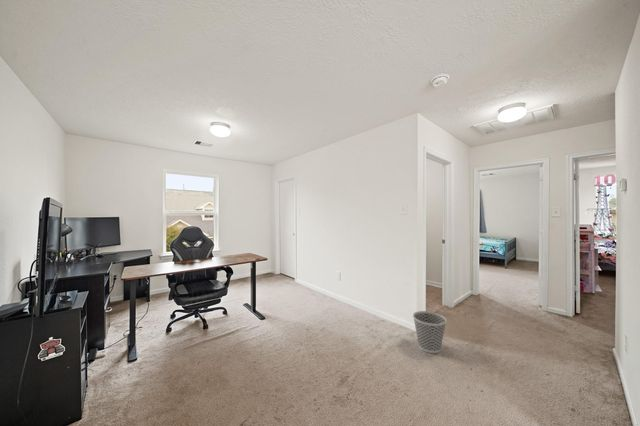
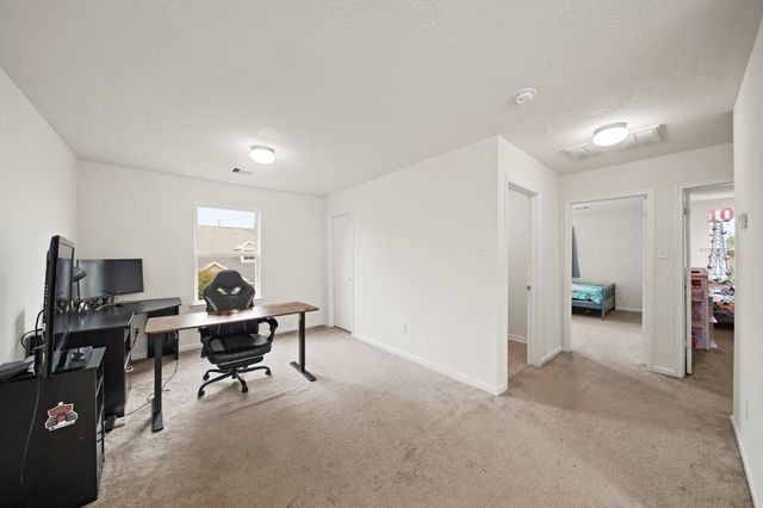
- wastebasket (429, 332)
